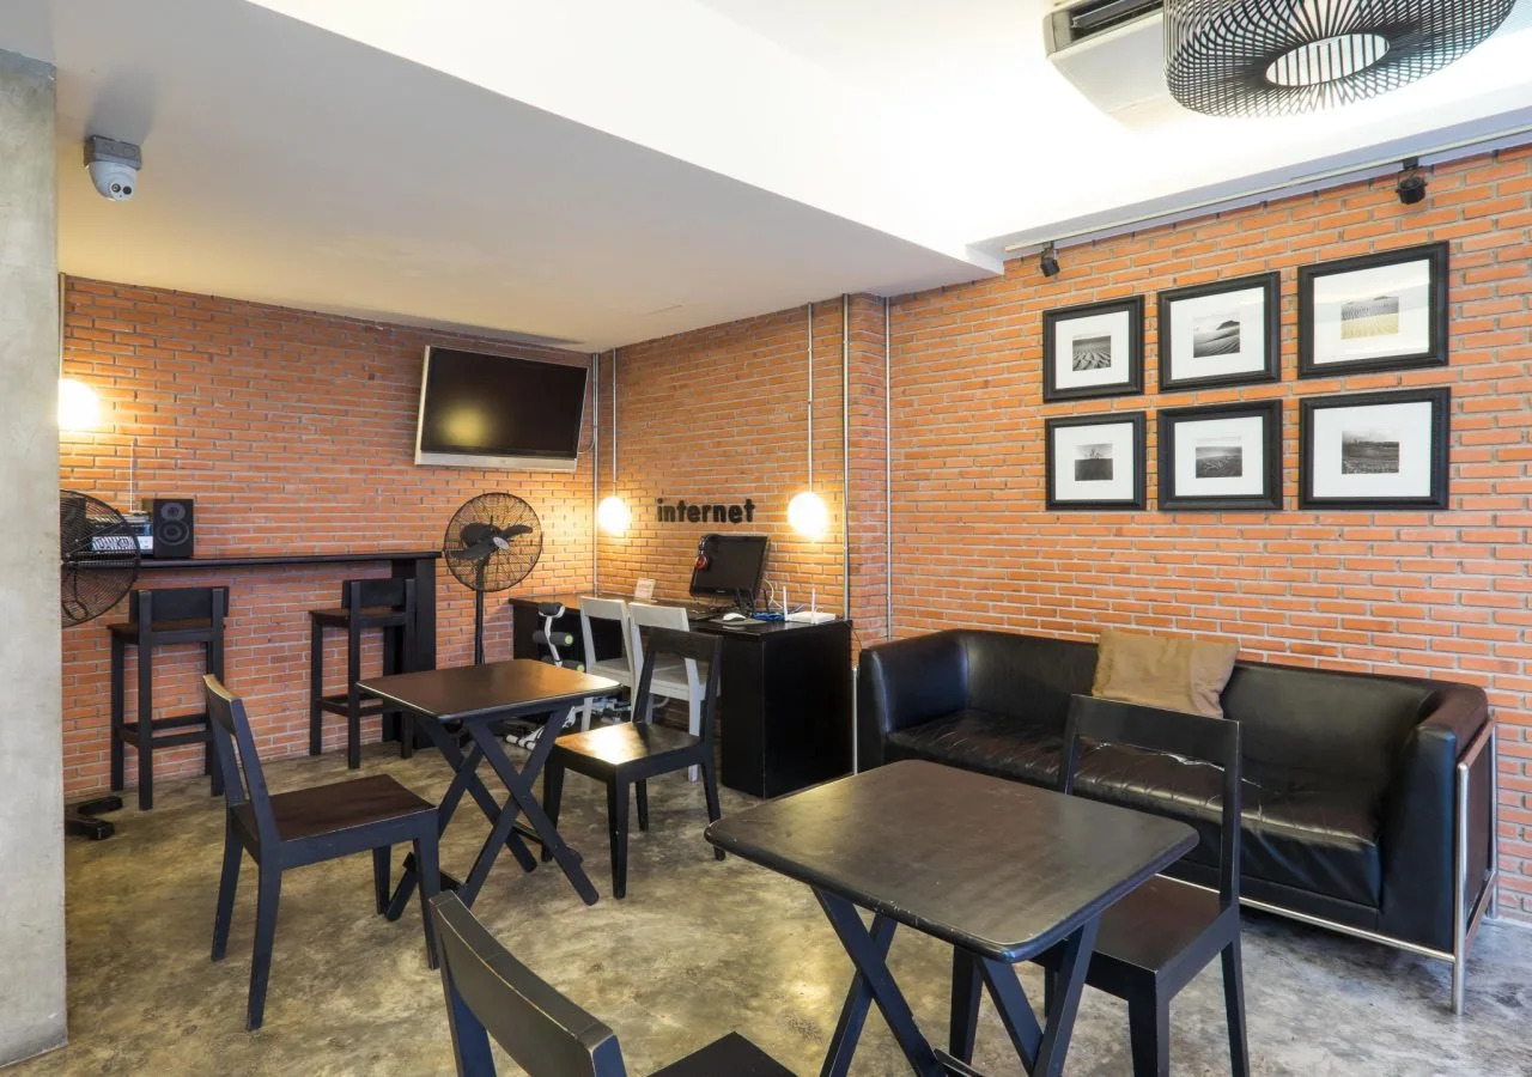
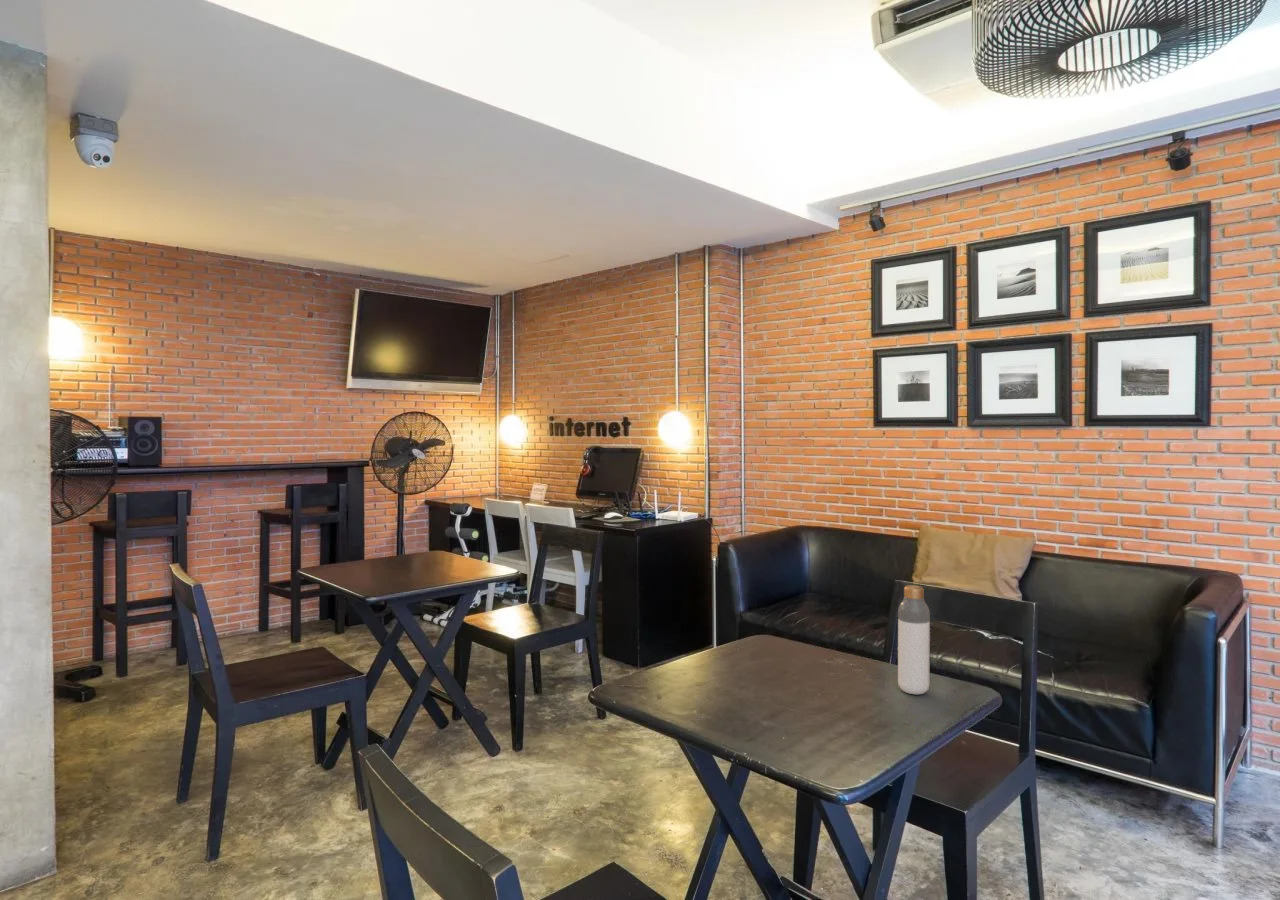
+ bottle (913, 639)
